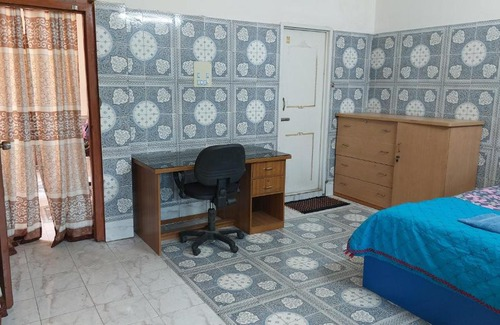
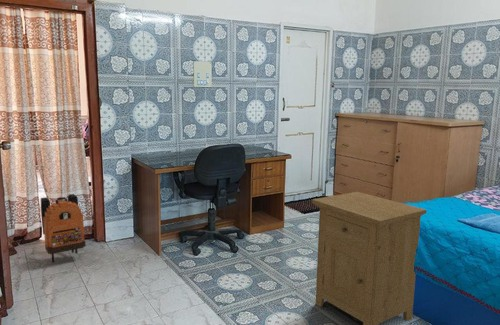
+ nightstand (363, 259)
+ backpack (62, 227)
